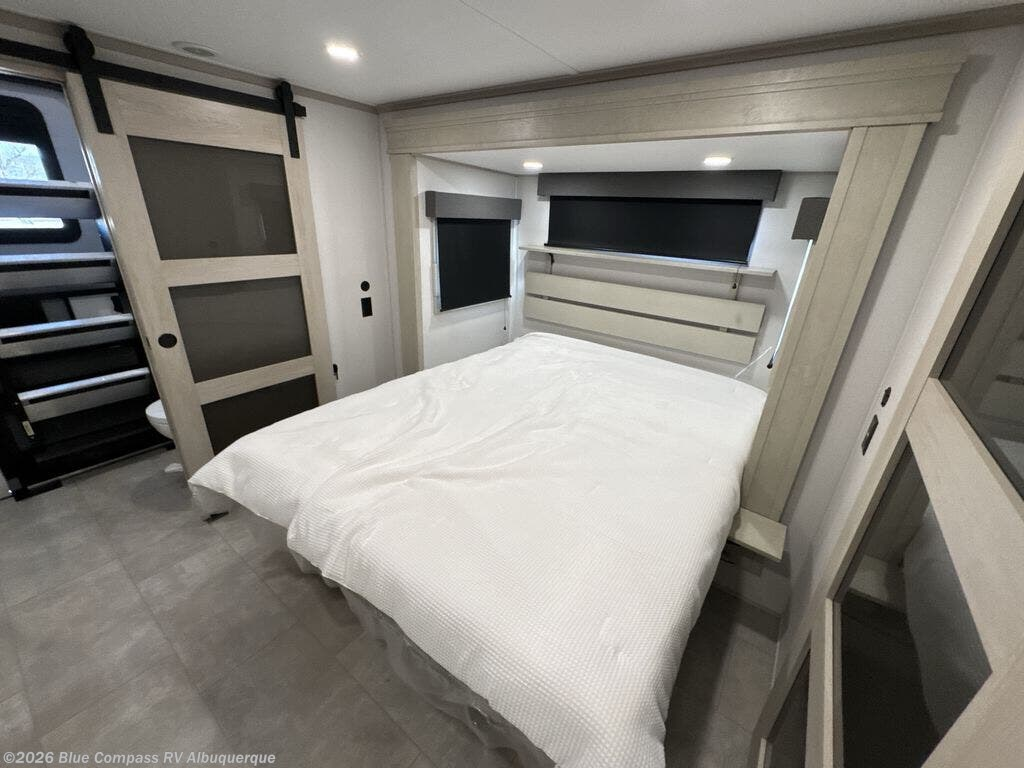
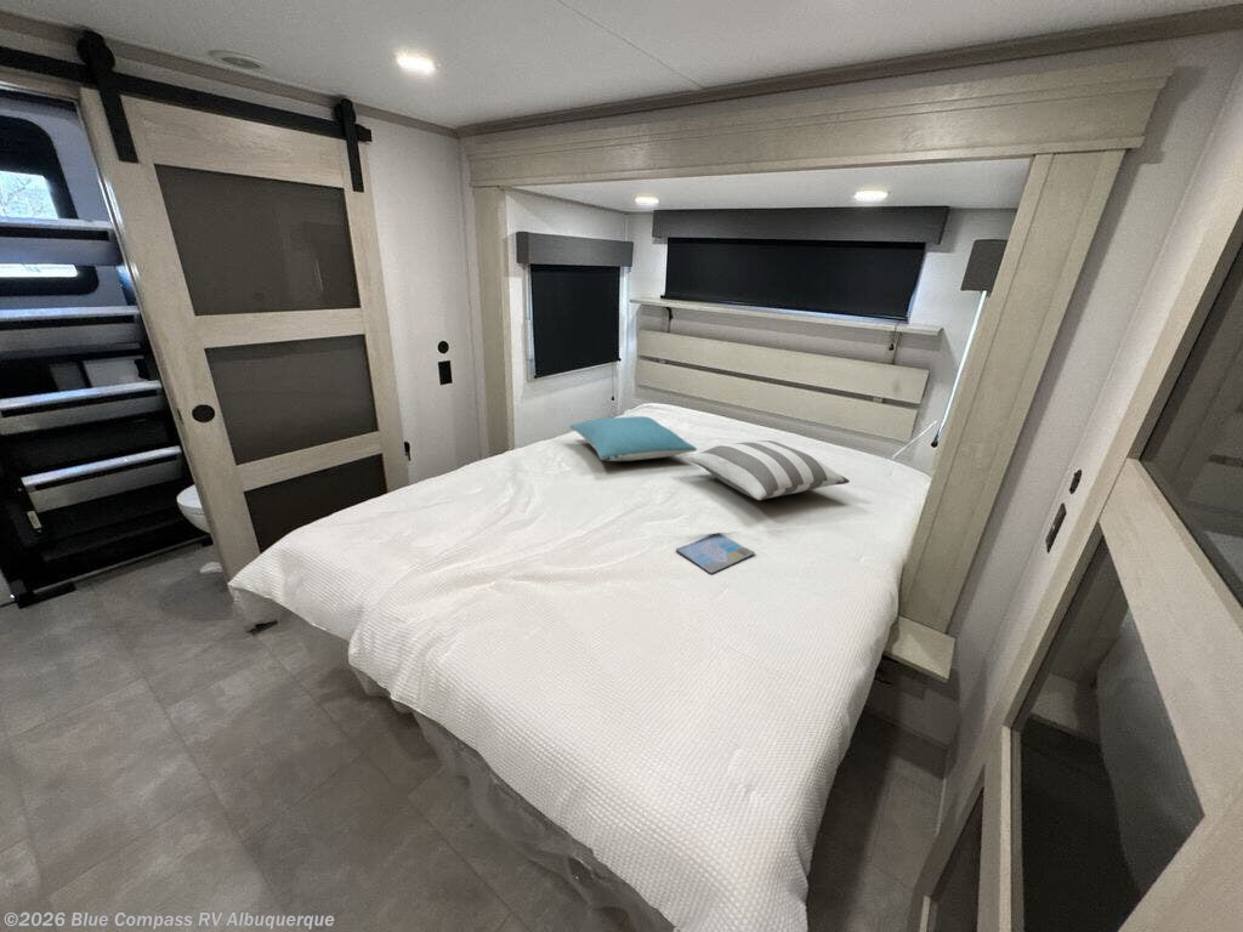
+ pillow (764, 467)
+ pillow (630, 437)
+ book (715, 550)
